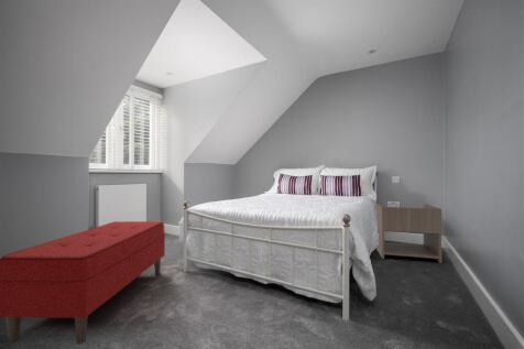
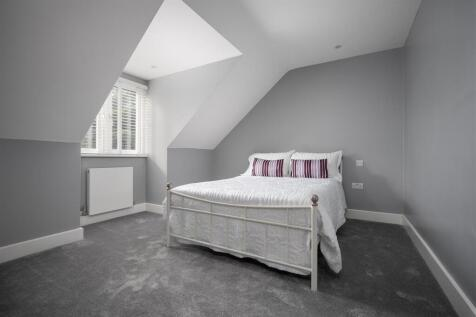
- bench (103, 265)
- nightstand (404, 229)
